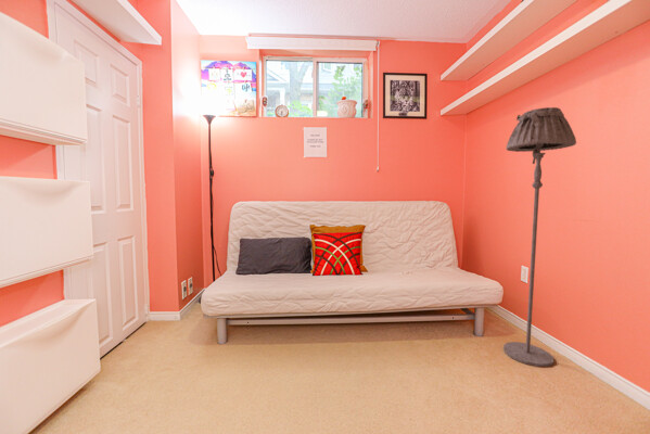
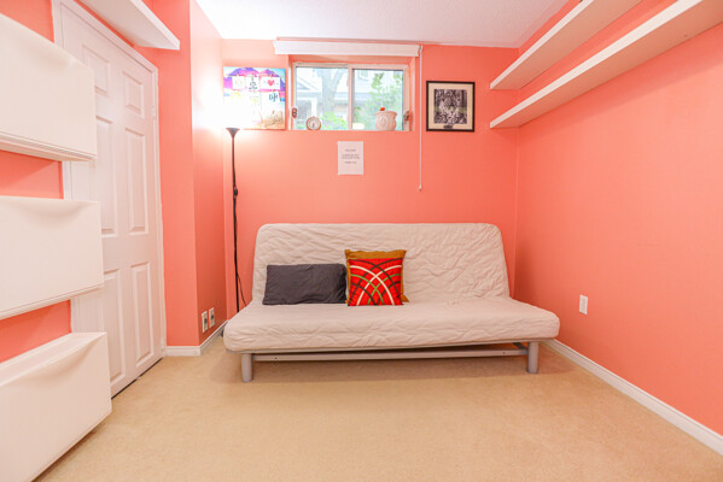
- floor lamp (534, 237)
